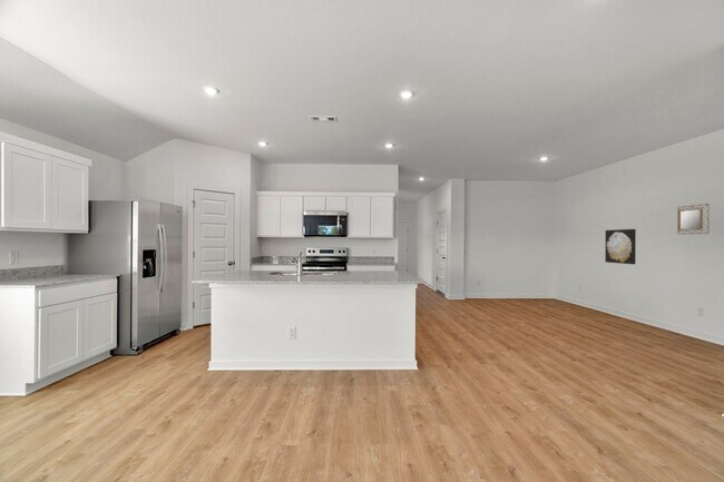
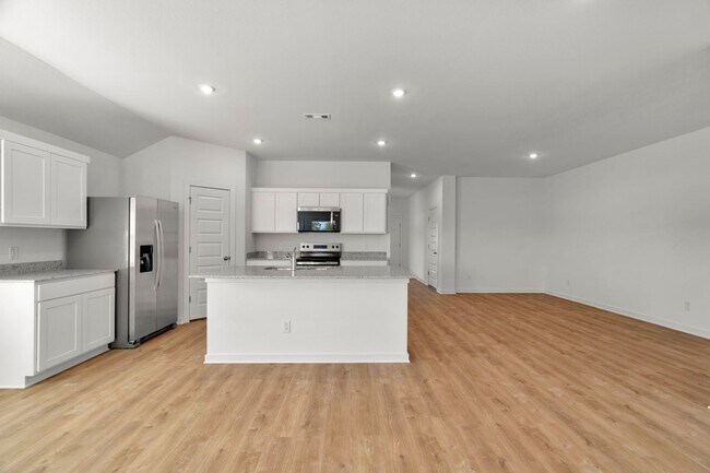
- wall art (619, 246)
- home mirror (691, 219)
